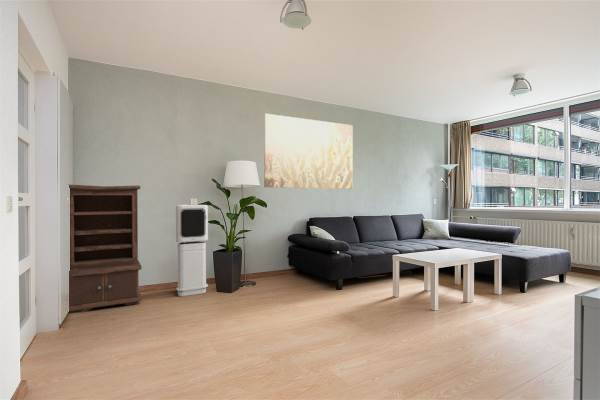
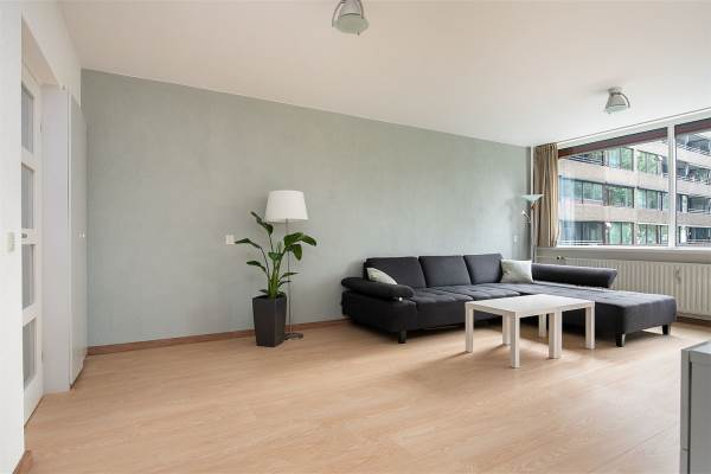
- air purifier (190, 248)
- cabinet (104, 244)
- wall art (311, 154)
